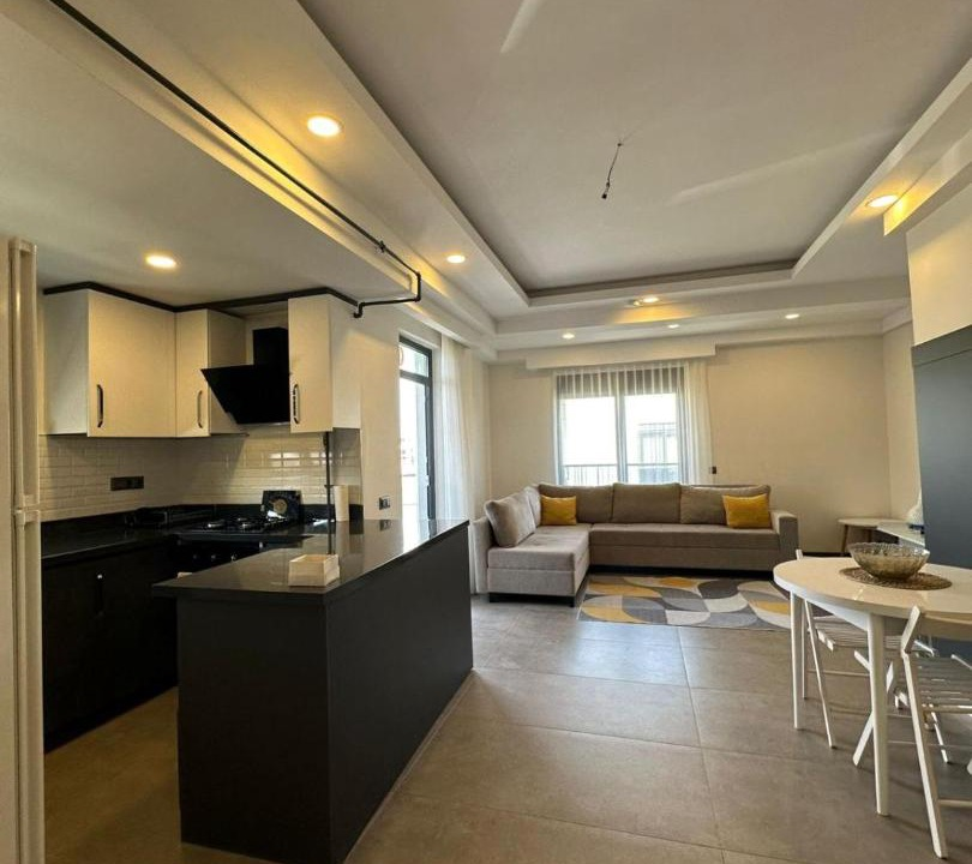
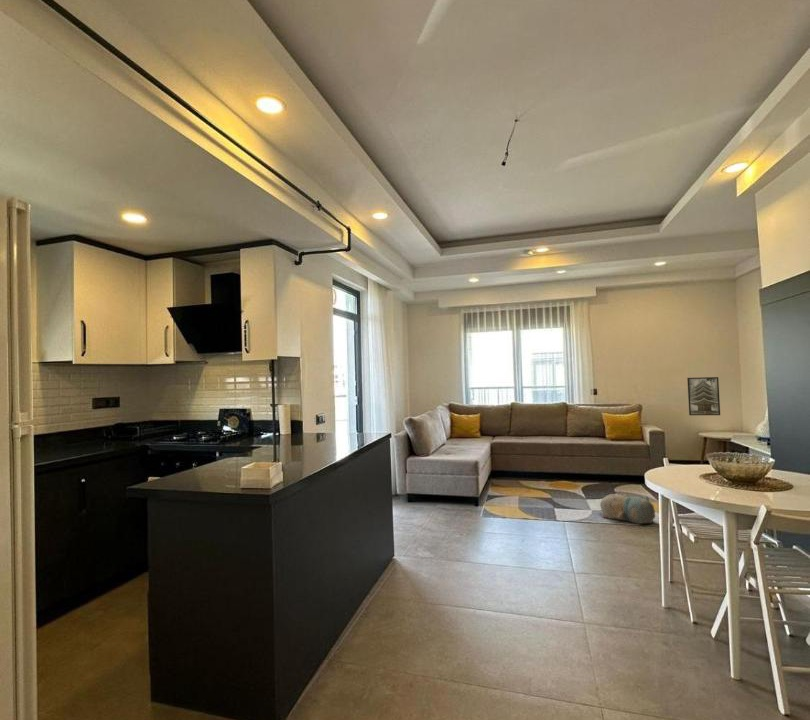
+ plush toy (625, 506)
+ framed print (703, 396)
